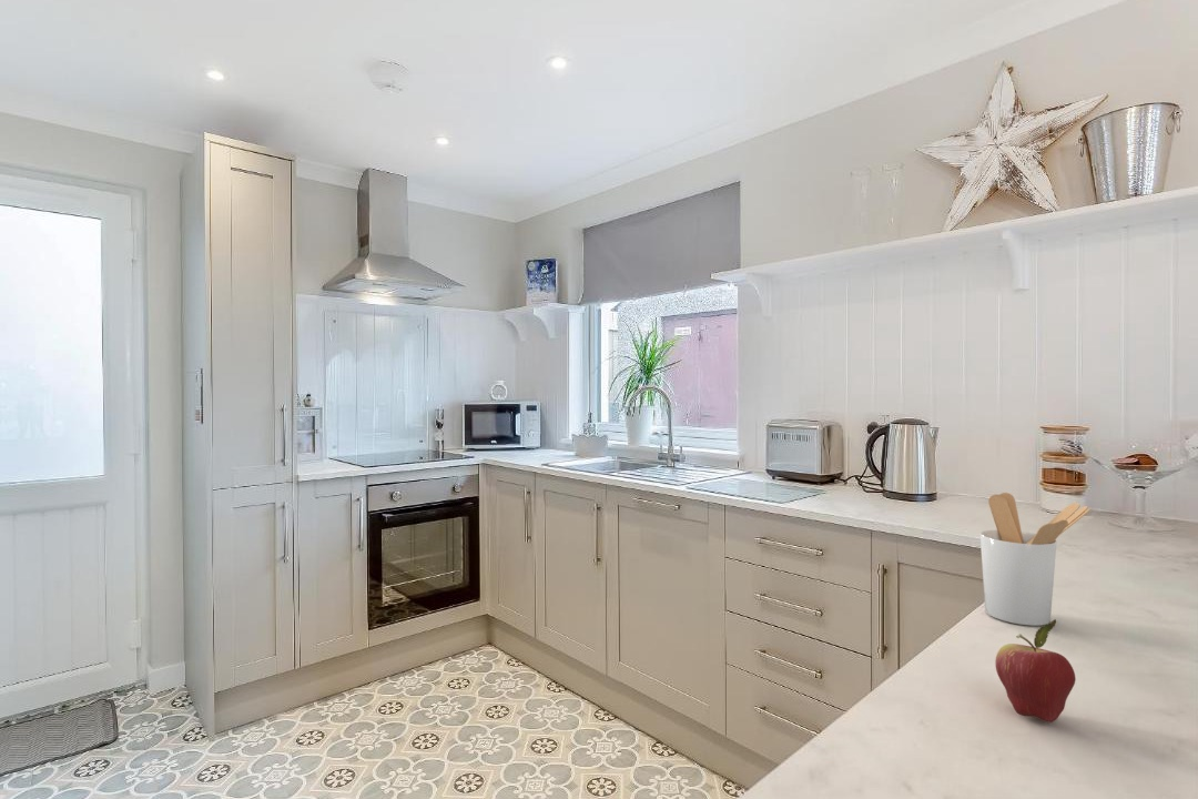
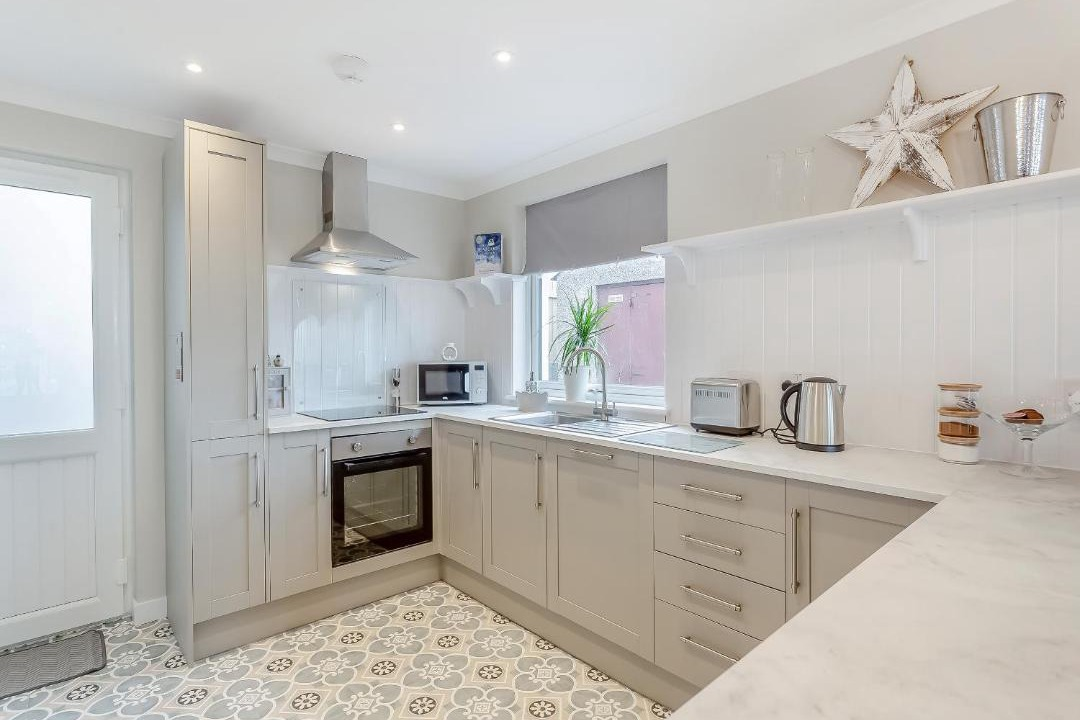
- fruit (1033, 666)
- utensil holder (1035, 557)
